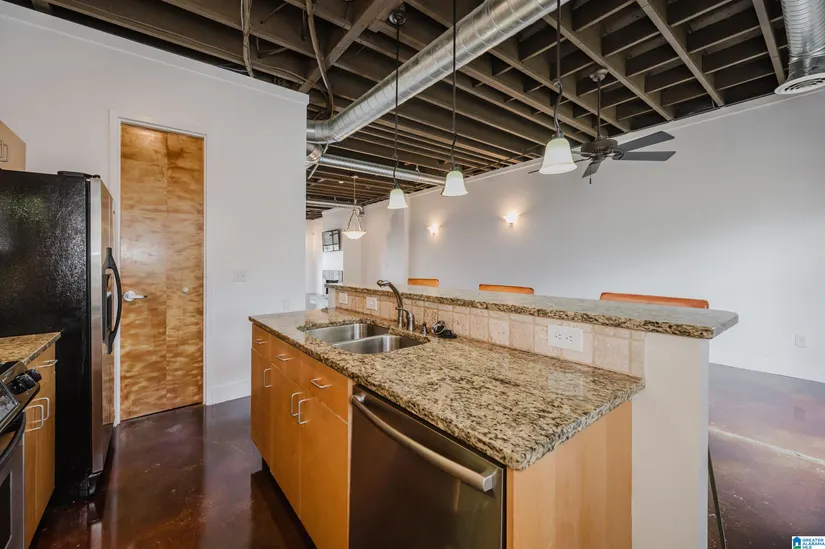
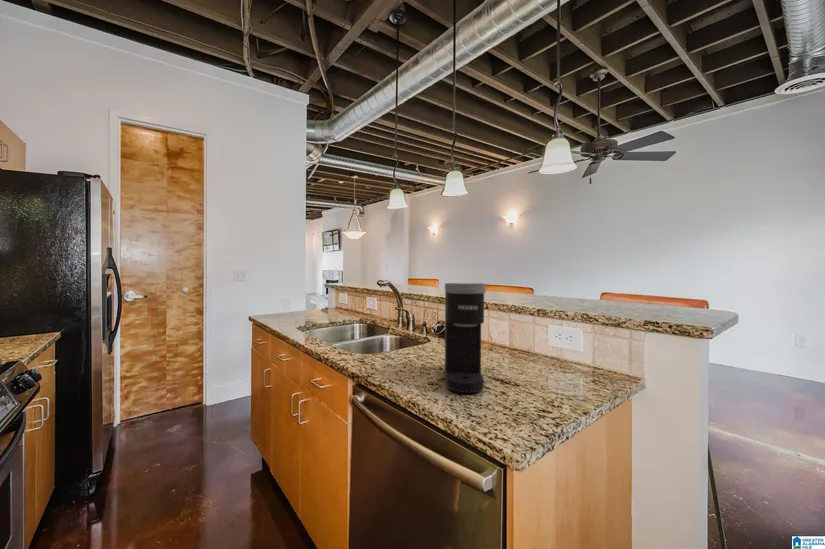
+ coffee maker (462, 330)
